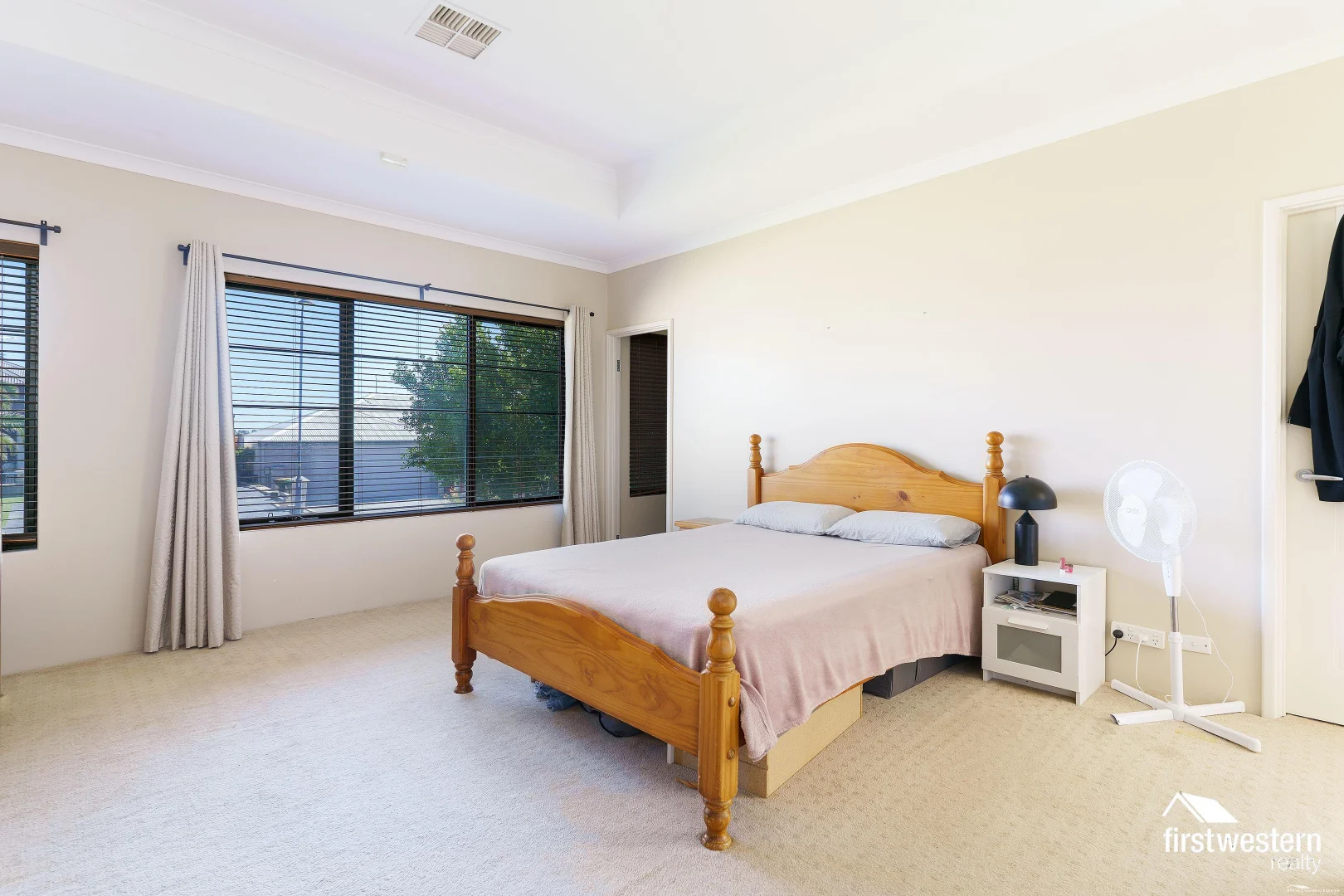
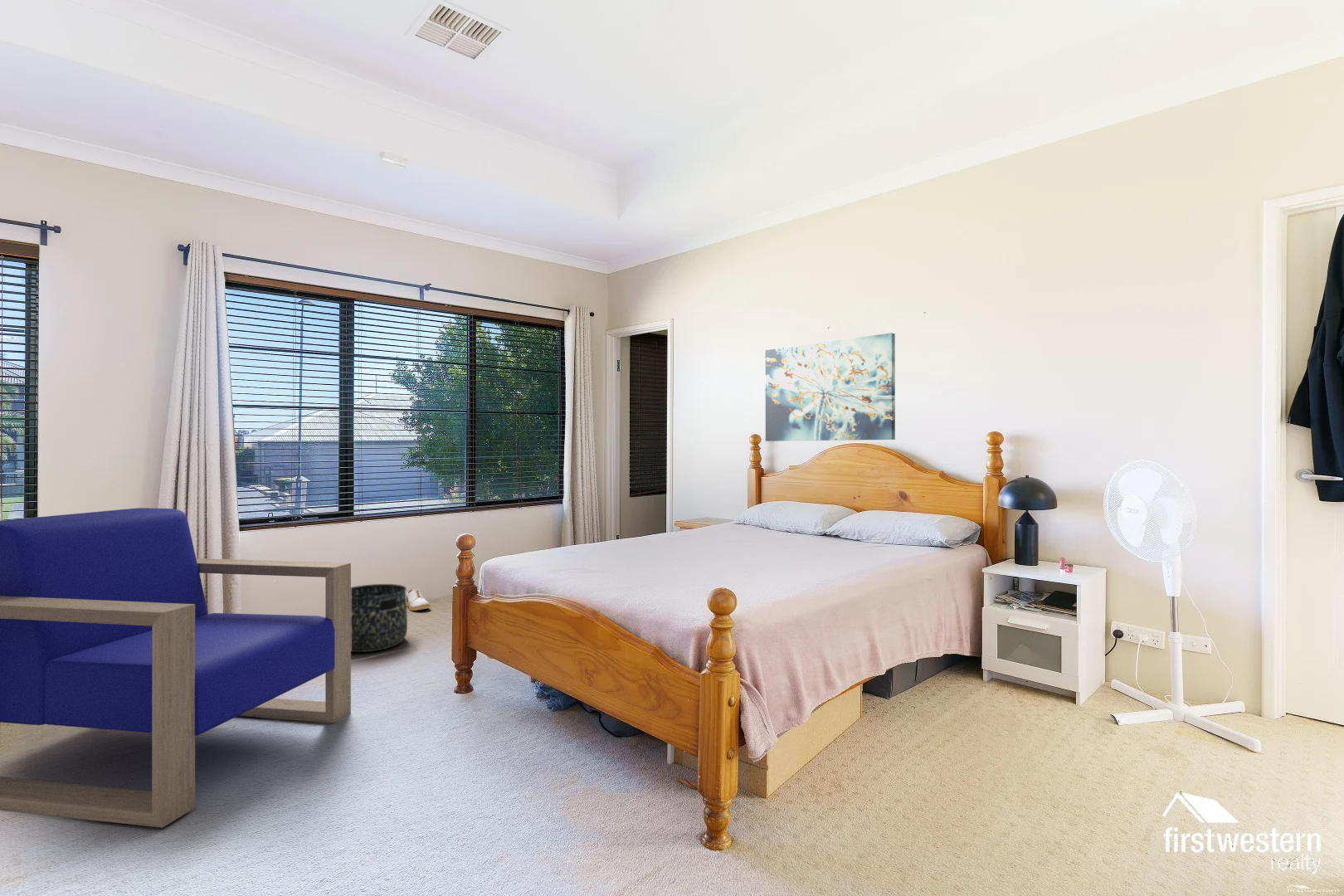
+ shoe (416, 598)
+ basket (371, 617)
+ wall art (825, 391)
+ armchair (165, 633)
